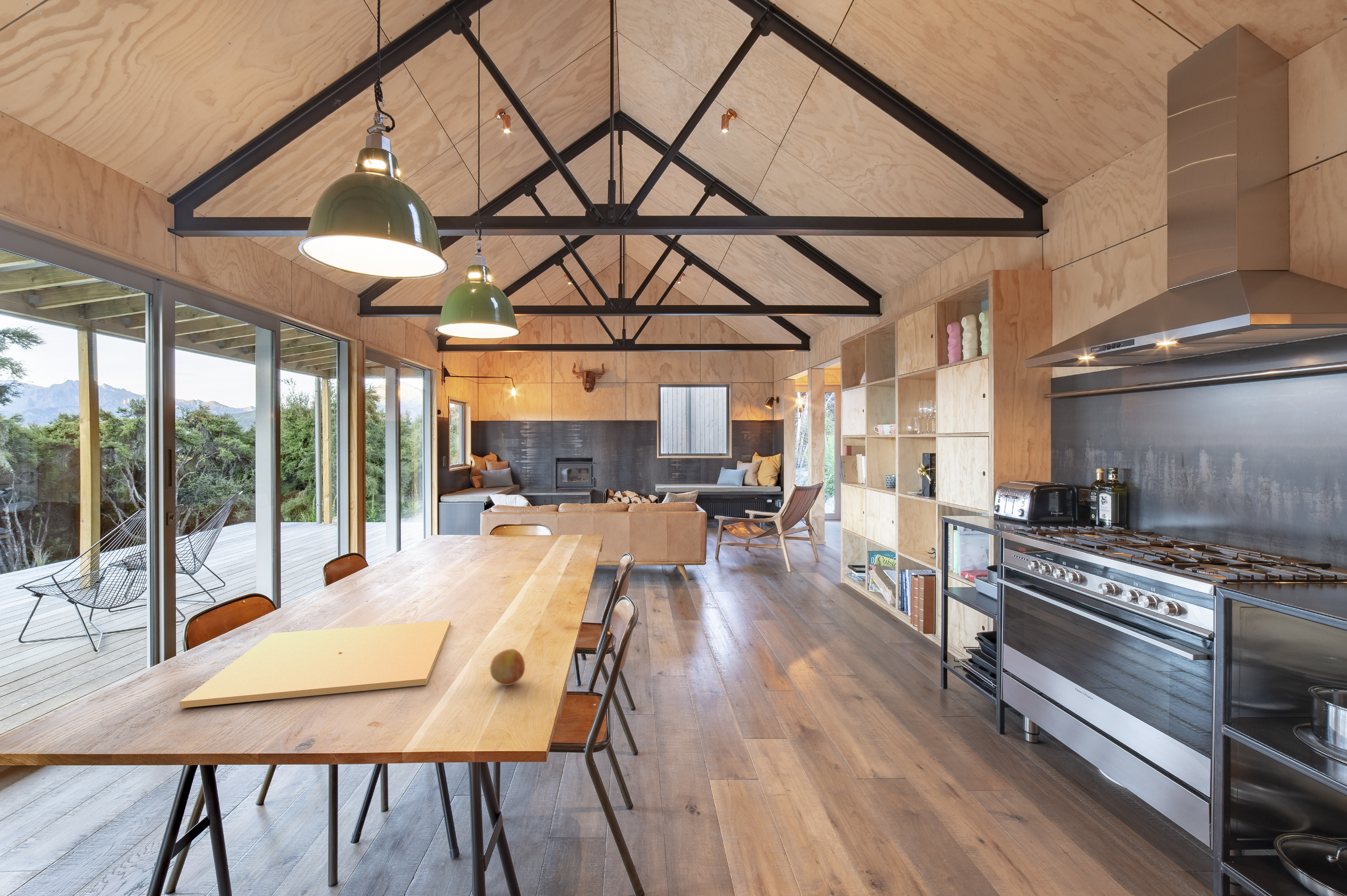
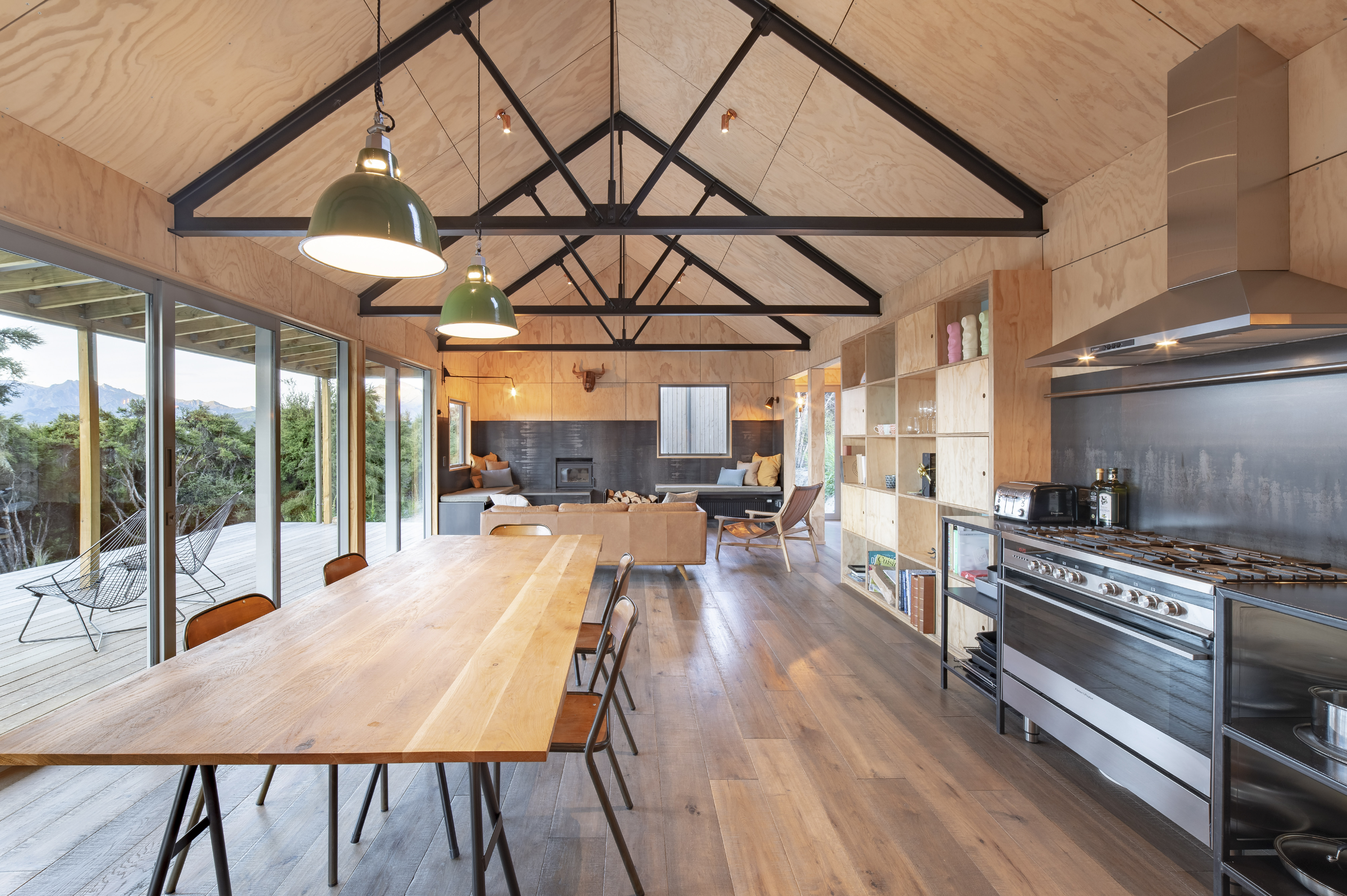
- fruit (507, 667)
- cutting board (340, 655)
